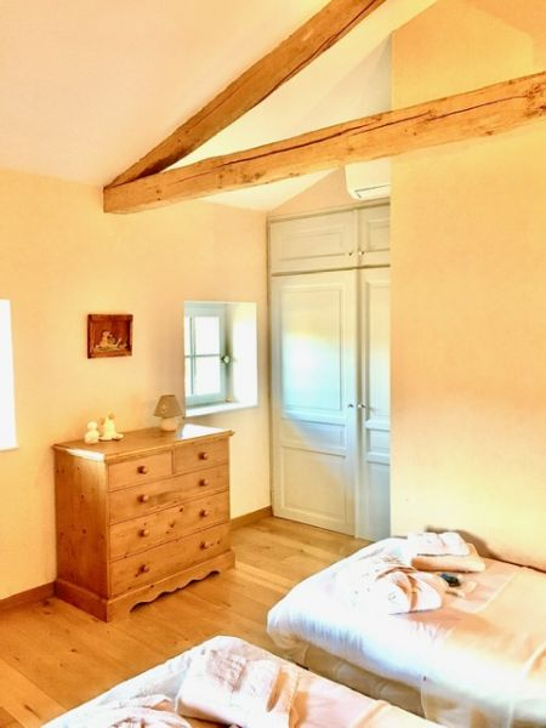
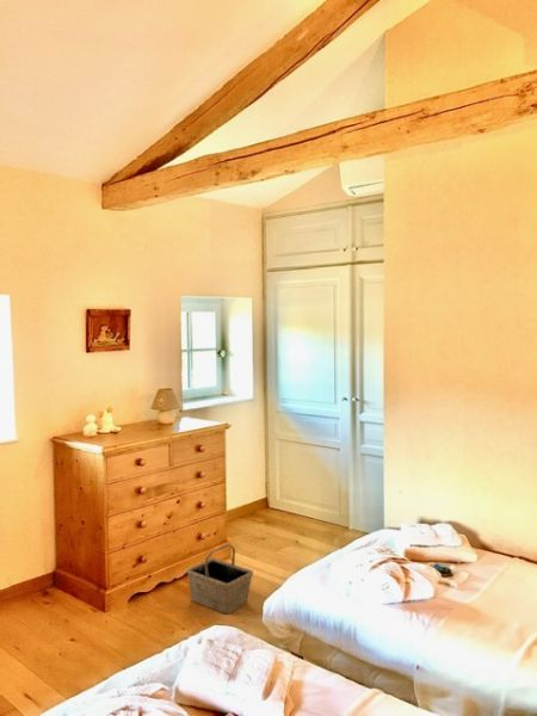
+ basket (220, 574)
